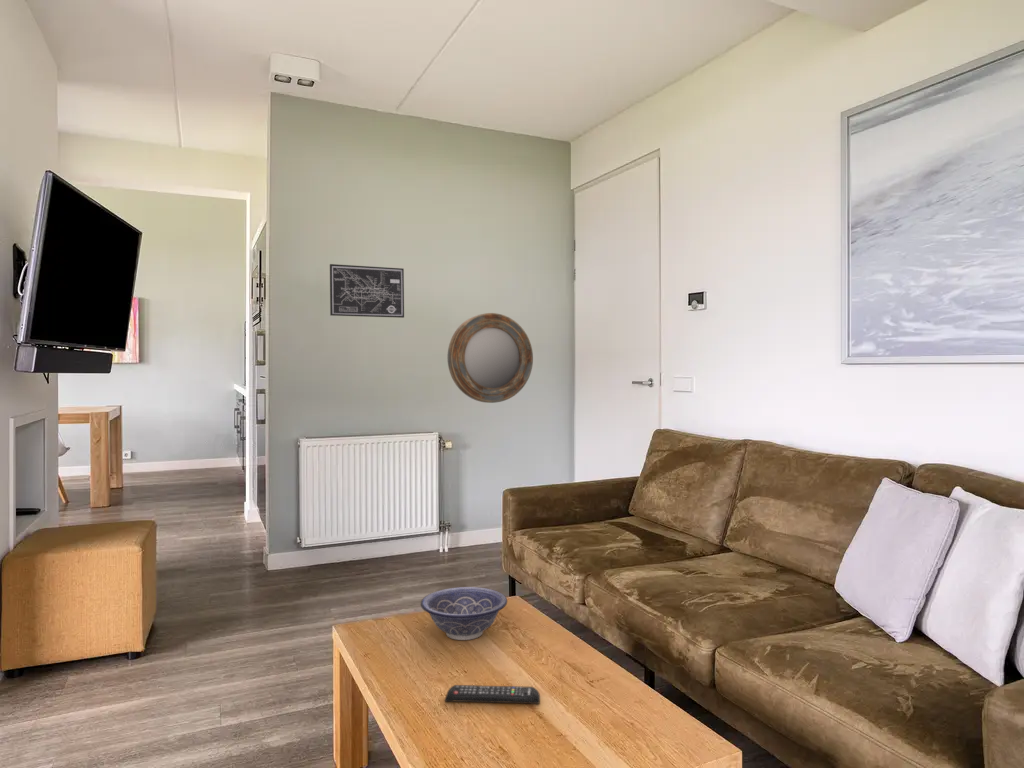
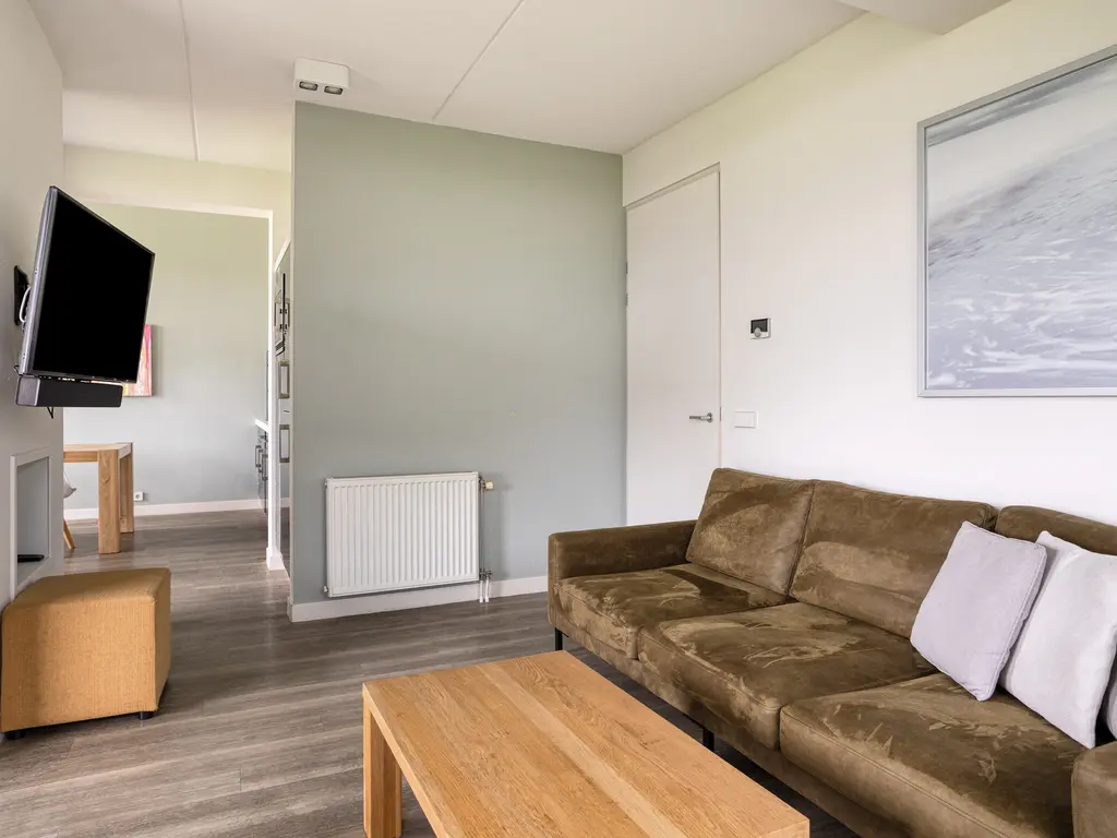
- decorative bowl (464, 616)
- home mirror (491, 357)
- wall art (367, 291)
- remote control (492, 695)
